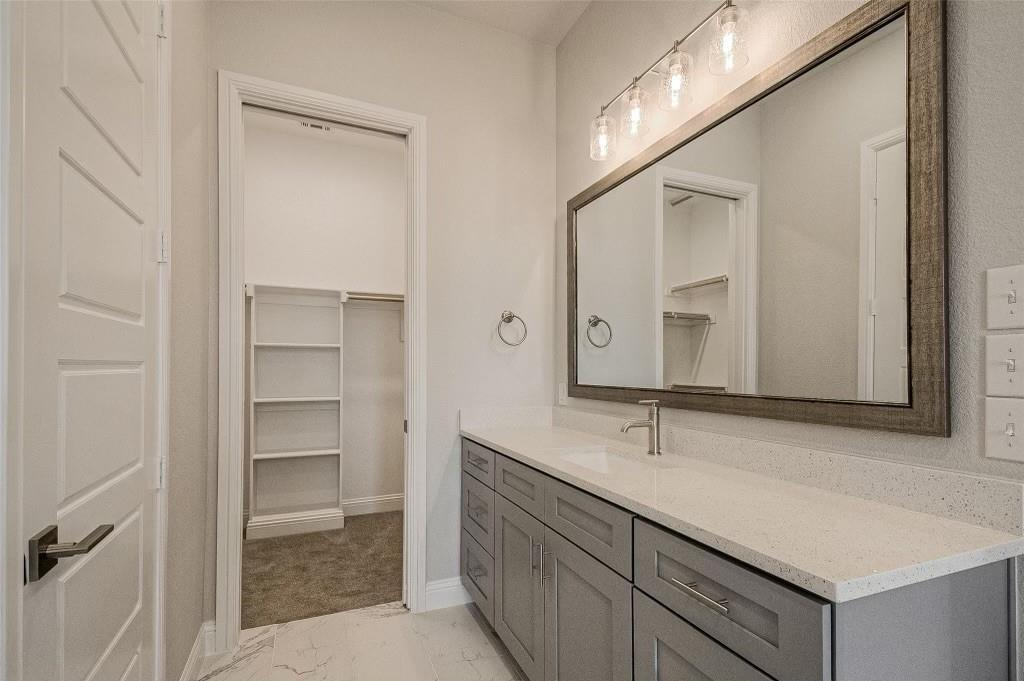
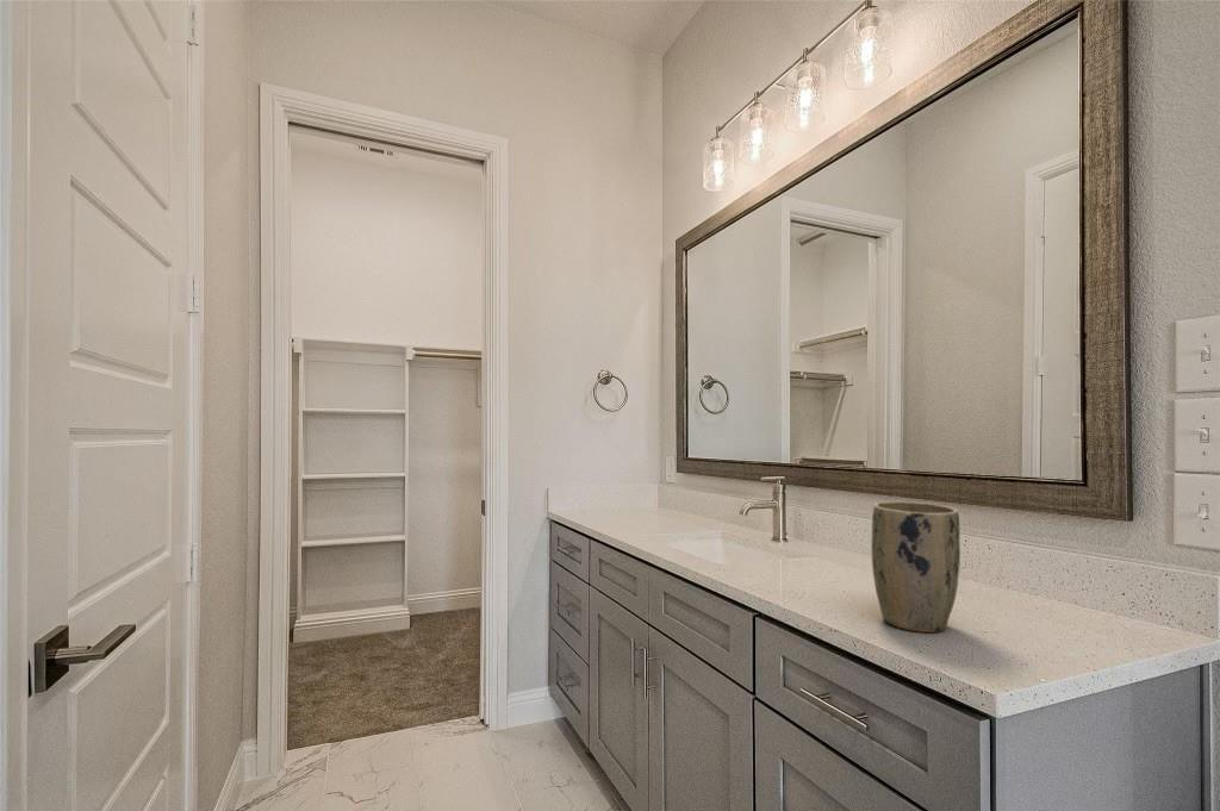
+ plant pot (914, 564)
